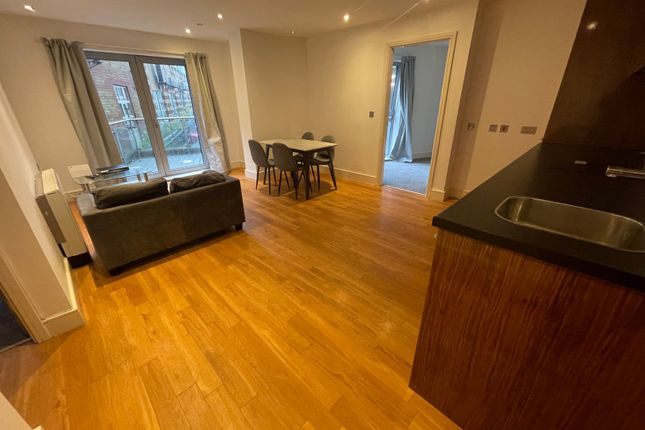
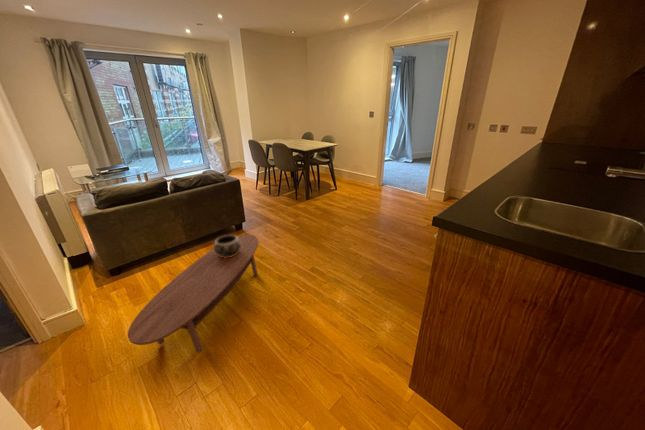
+ coffee table (213, 288)
+ decorative bowl (227, 245)
